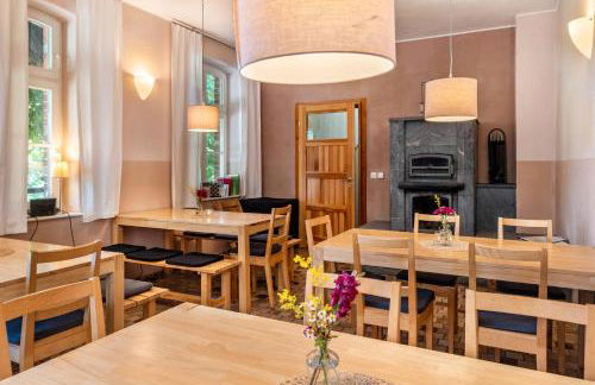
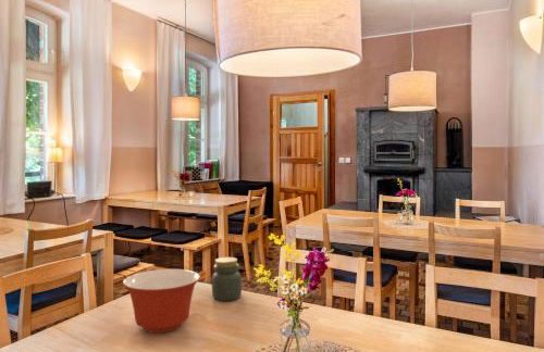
+ mixing bowl (162, 301)
+ jar (226, 277)
